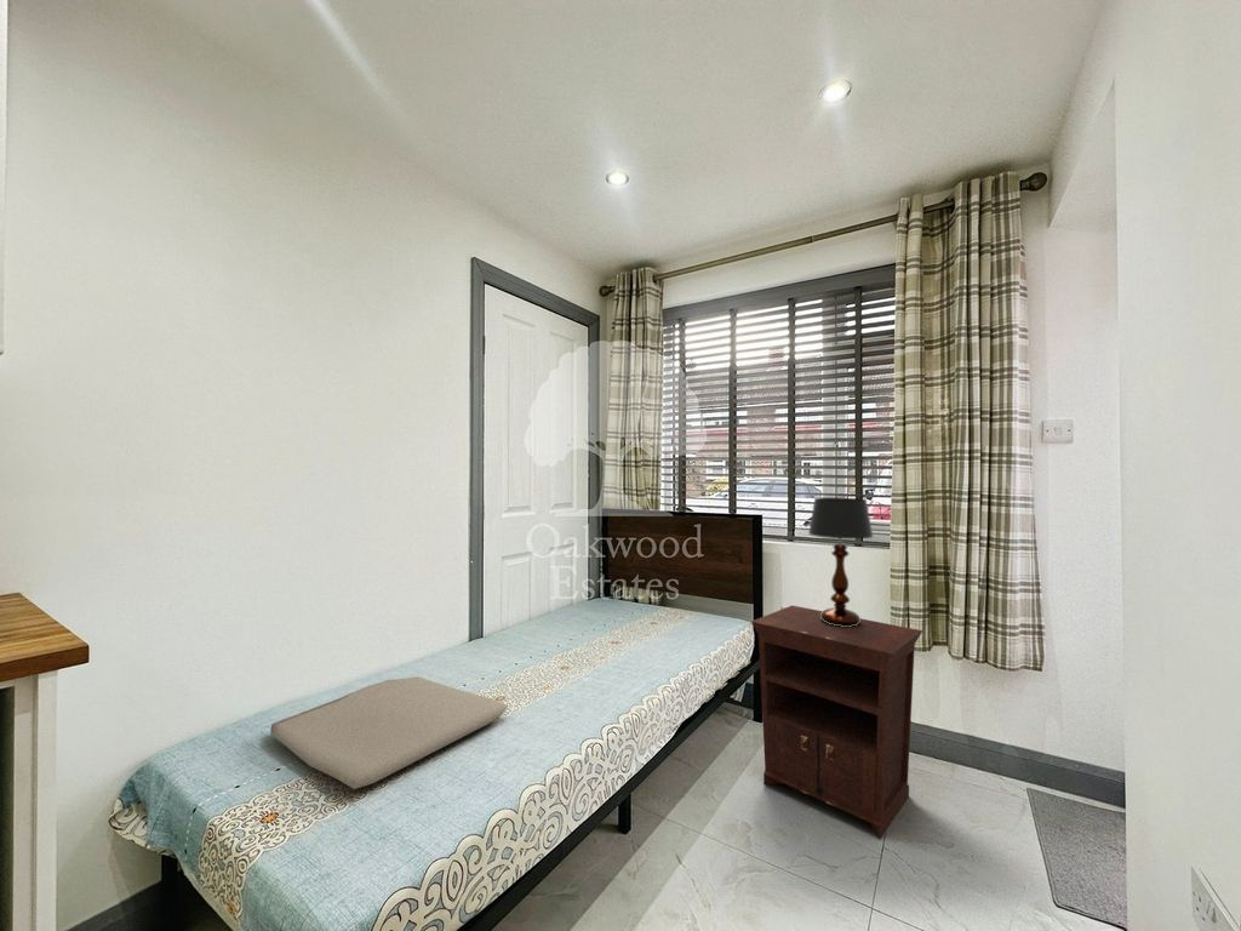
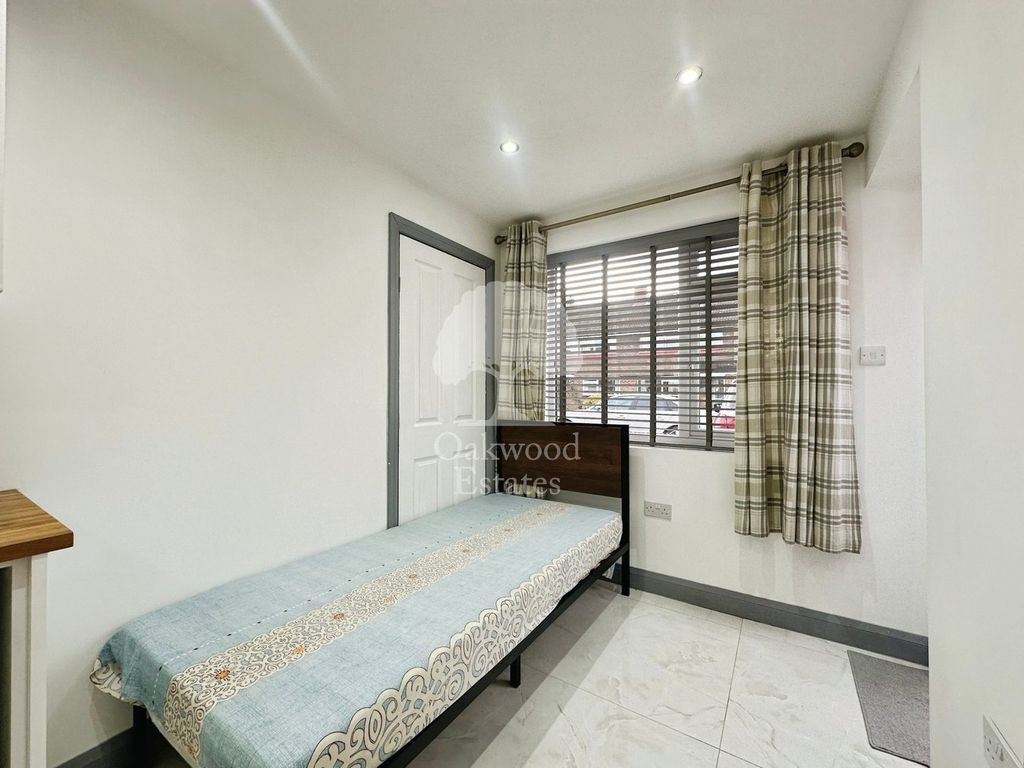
- cushion (390, 716)
- nightstand (834, 708)
- table lamp (840, 559)
